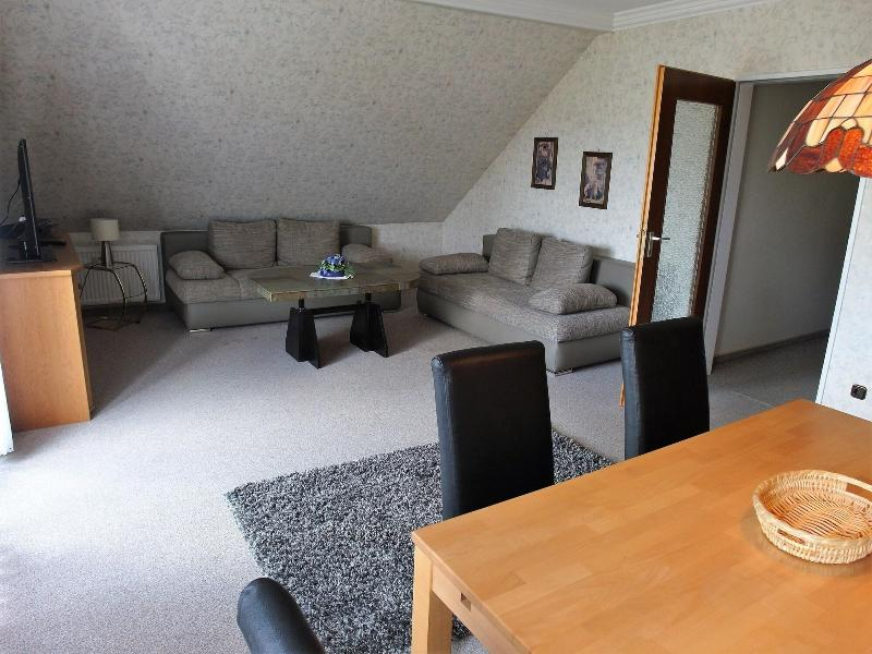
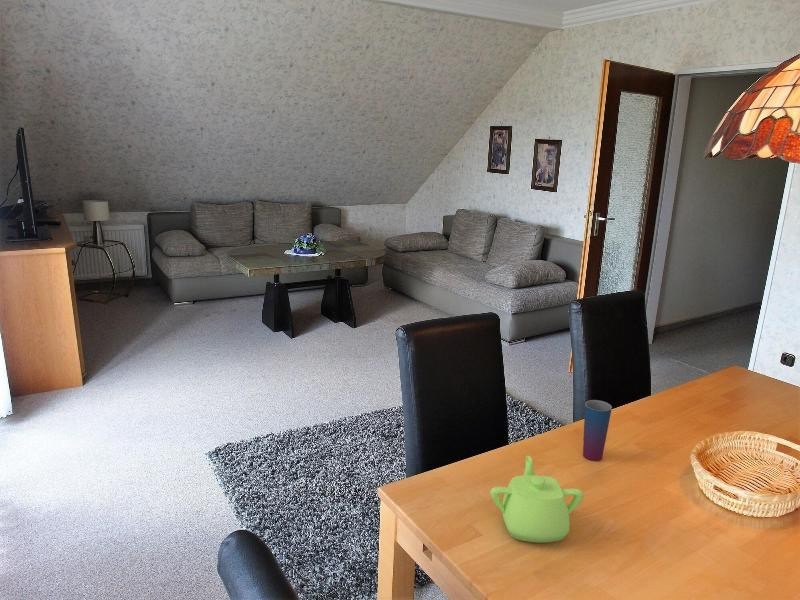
+ cup (595, 431)
+ teapot (533, 497)
